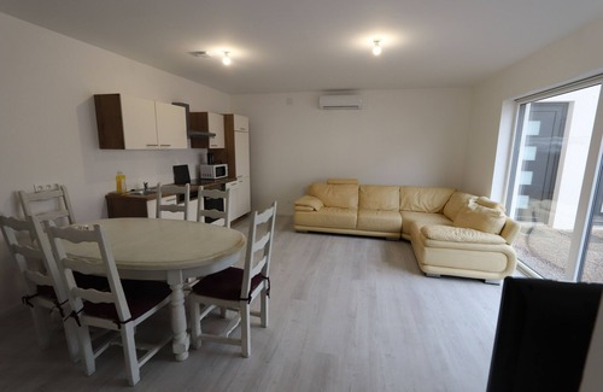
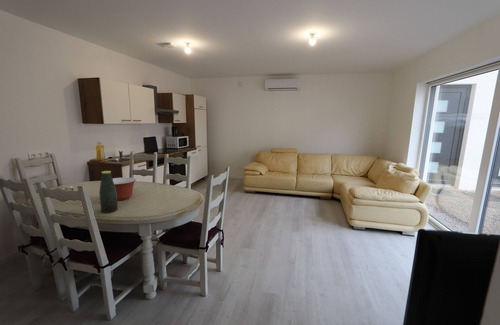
+ mixing bowl (120, 189)
+ bottle (107, 191)
